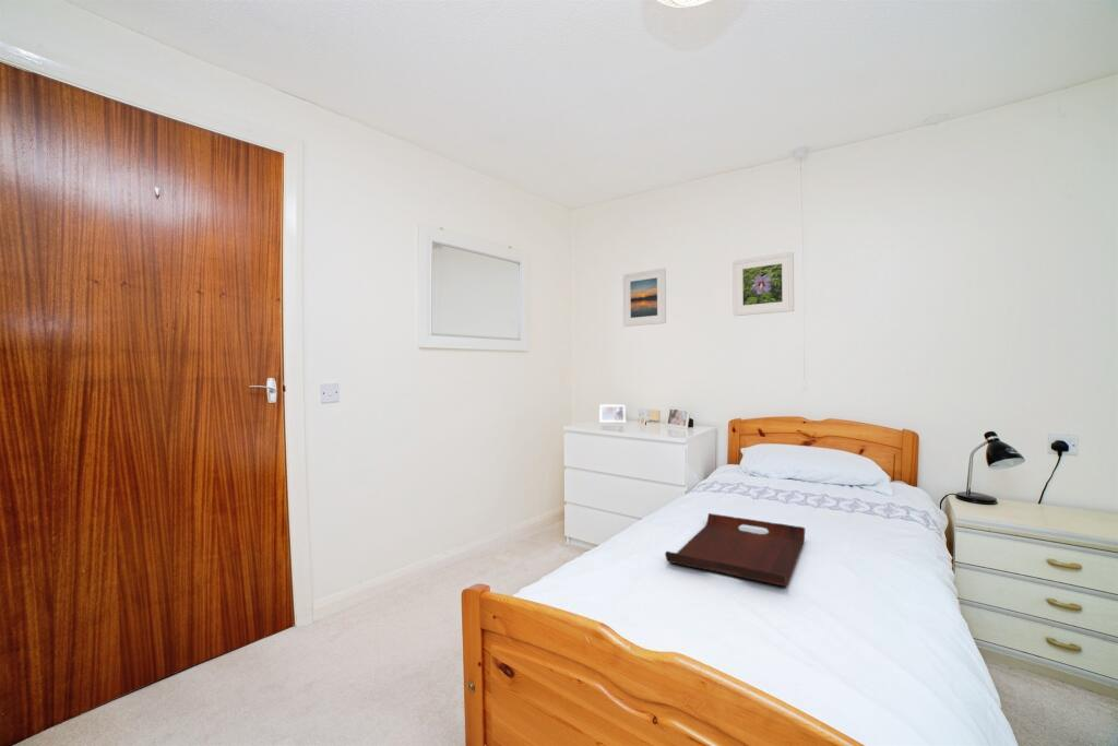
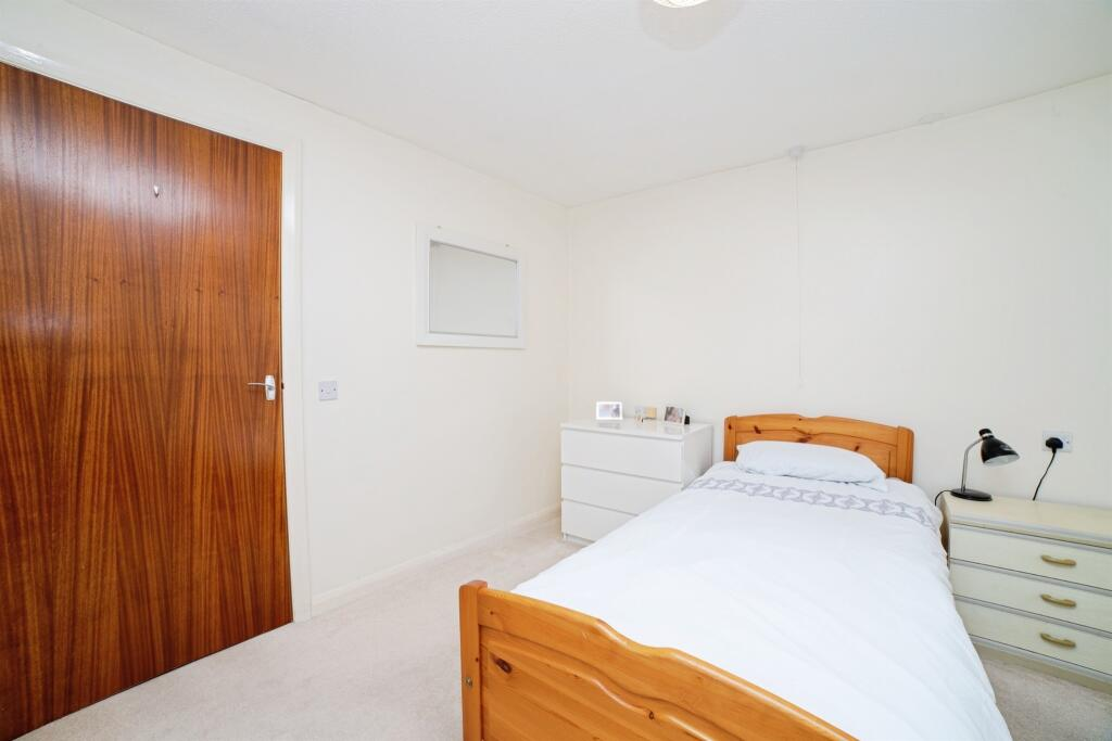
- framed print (762, 285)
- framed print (643, 298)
- serving tray (739, 545)
